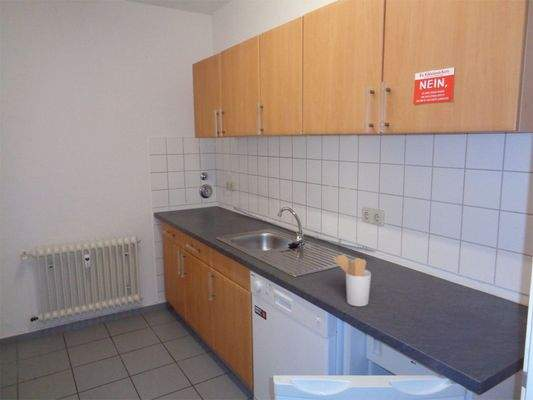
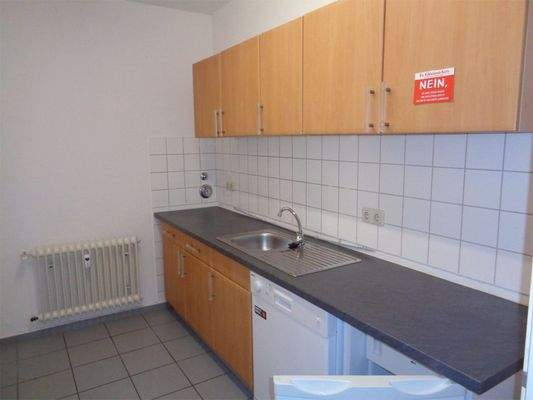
- utensil holder (352, 278)
